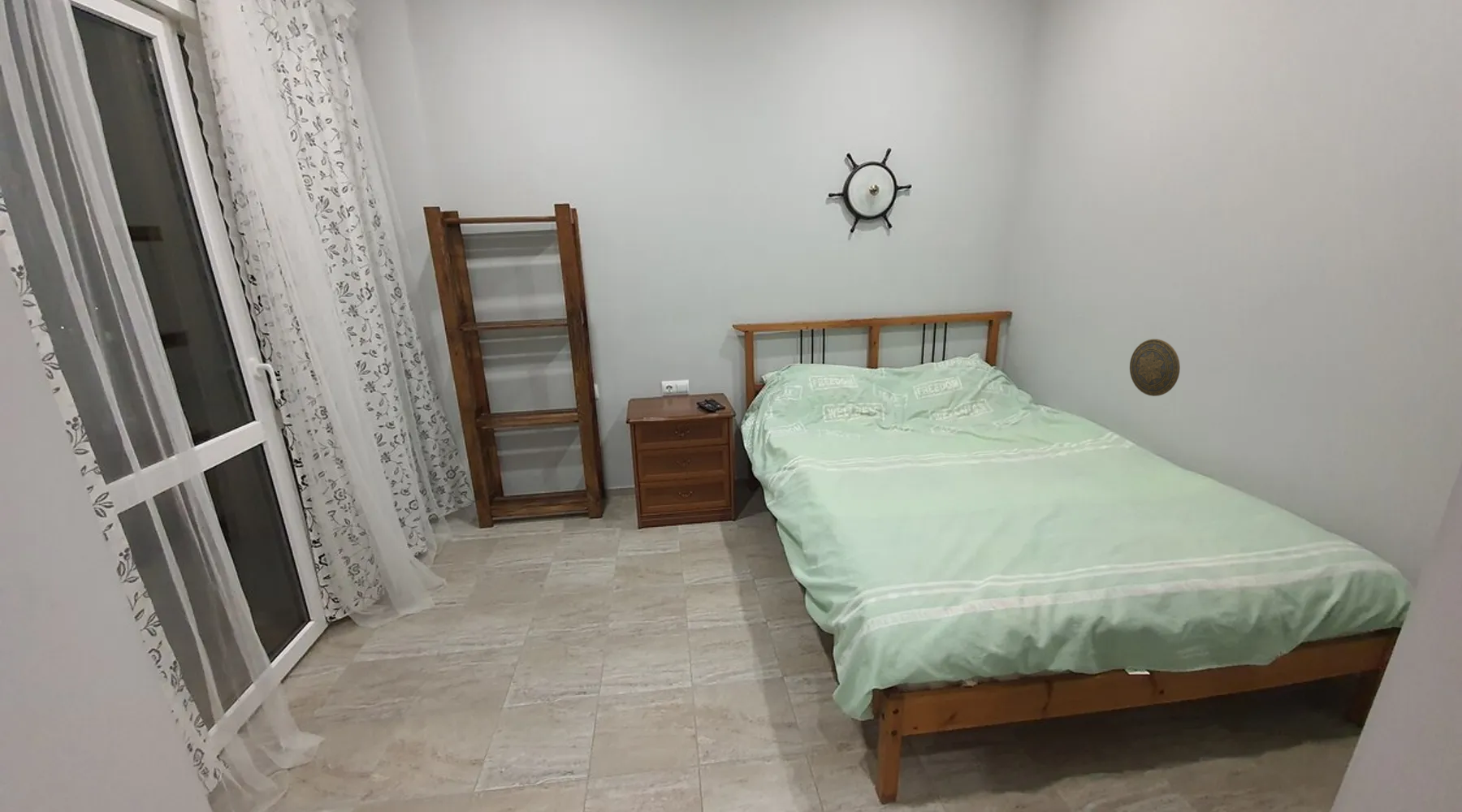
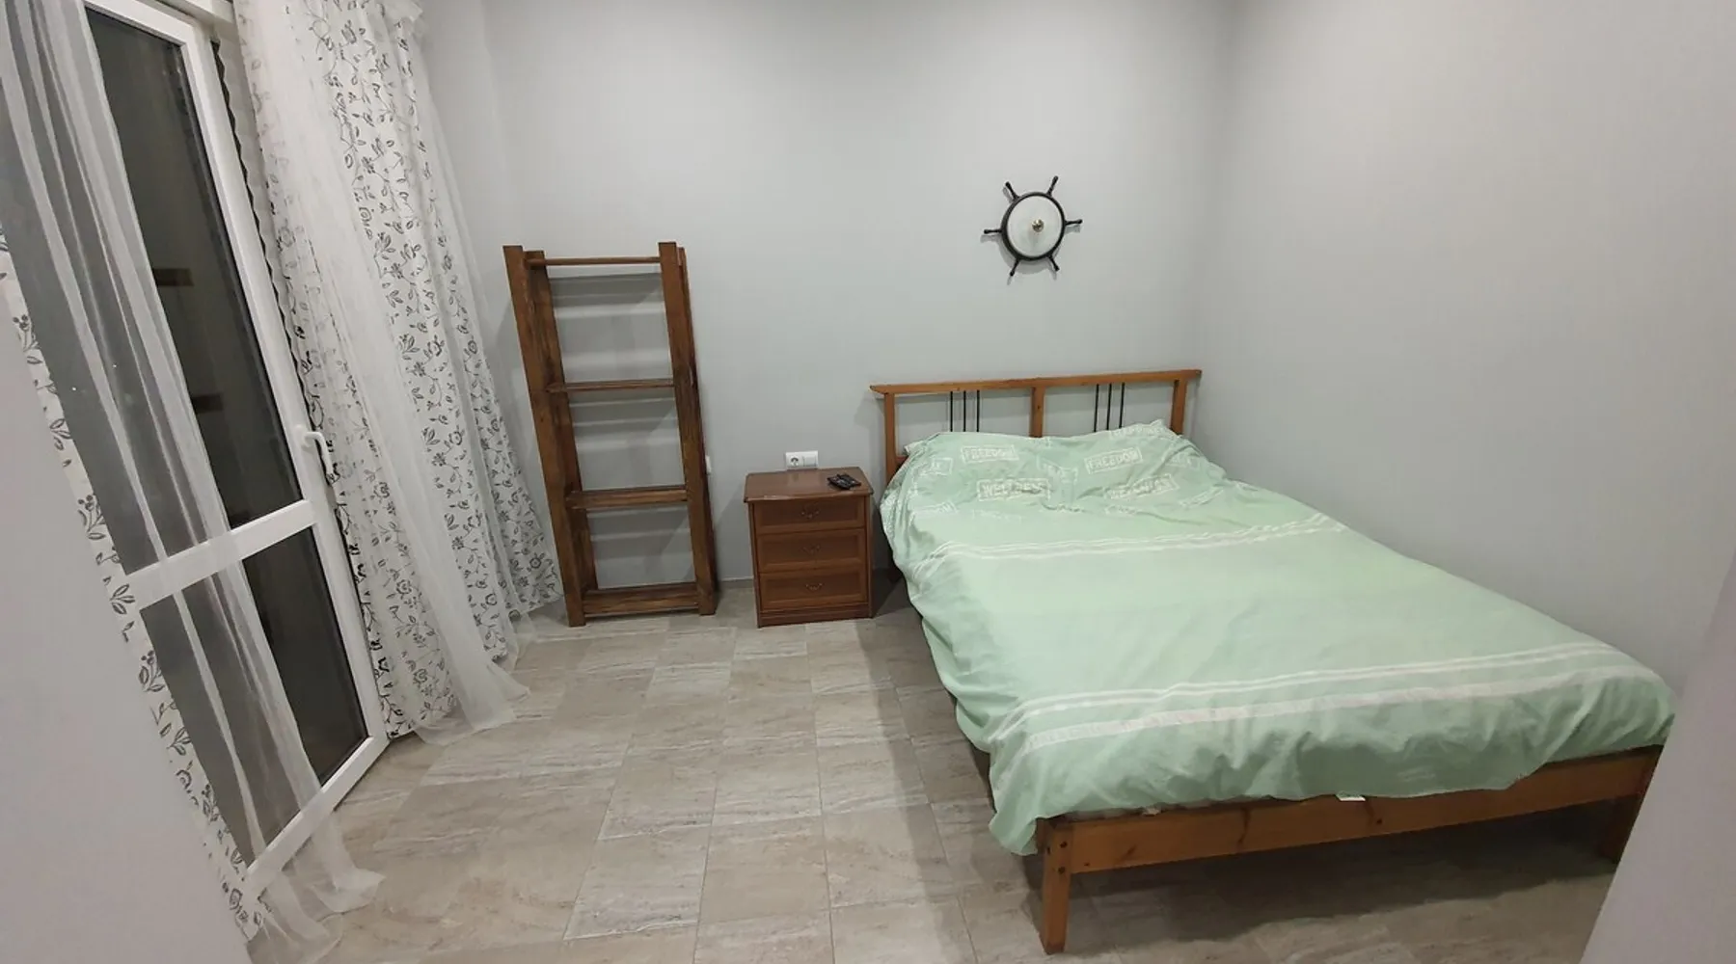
- decorative plate (1151, 367)
